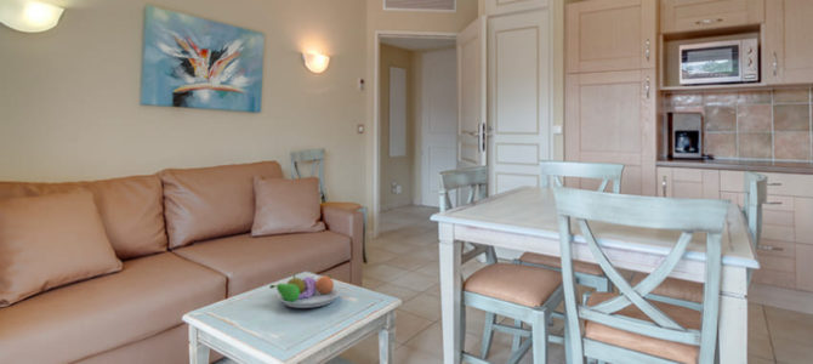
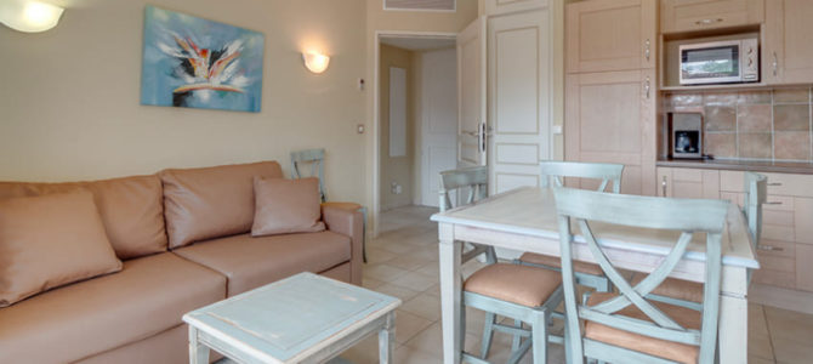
- fruit bowl (306, 288)
